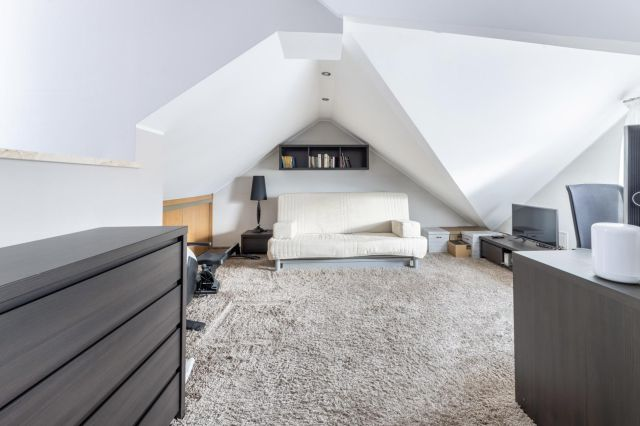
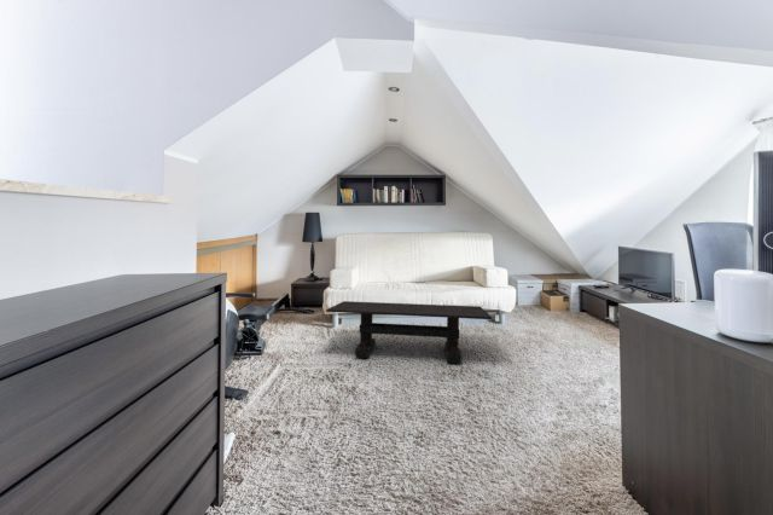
+ coffee table (407, 330)
